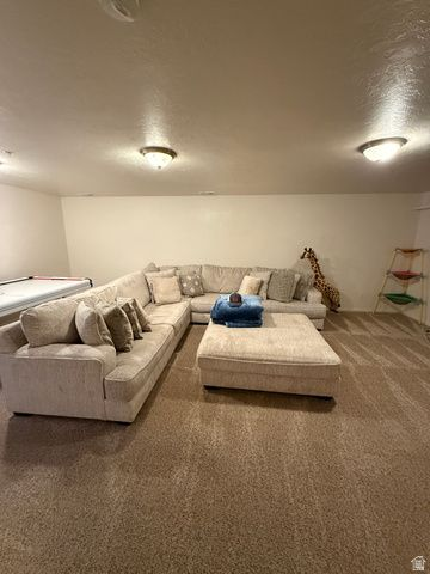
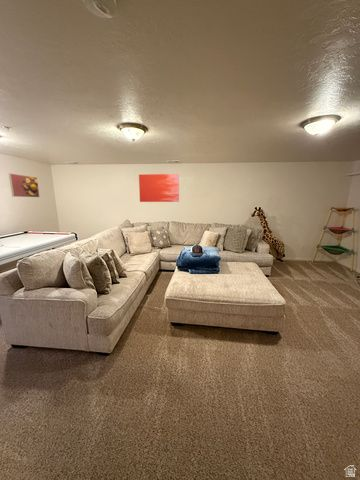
+ wall art (159, 188)
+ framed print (25, 186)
